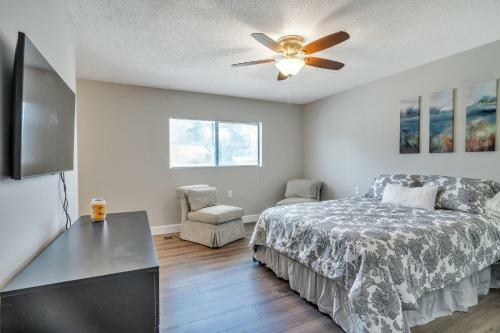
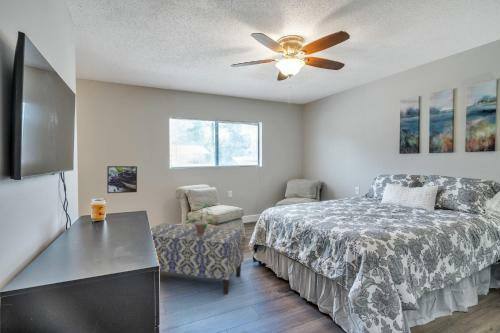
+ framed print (122, 179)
+ potted plant (200, 217)
+ bench (190, 255)
